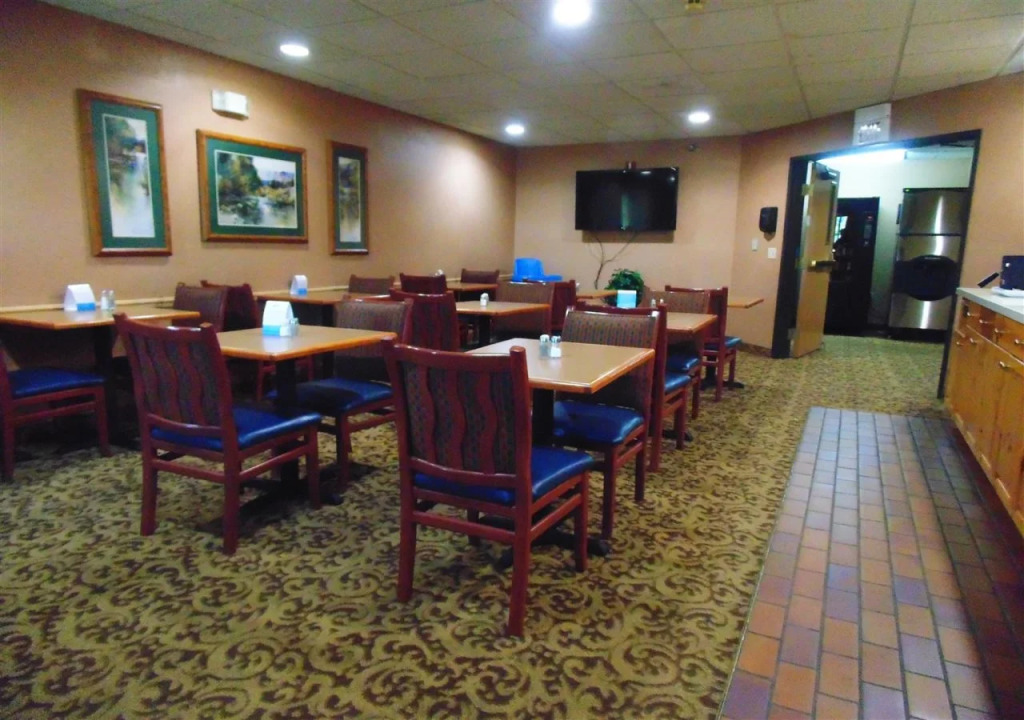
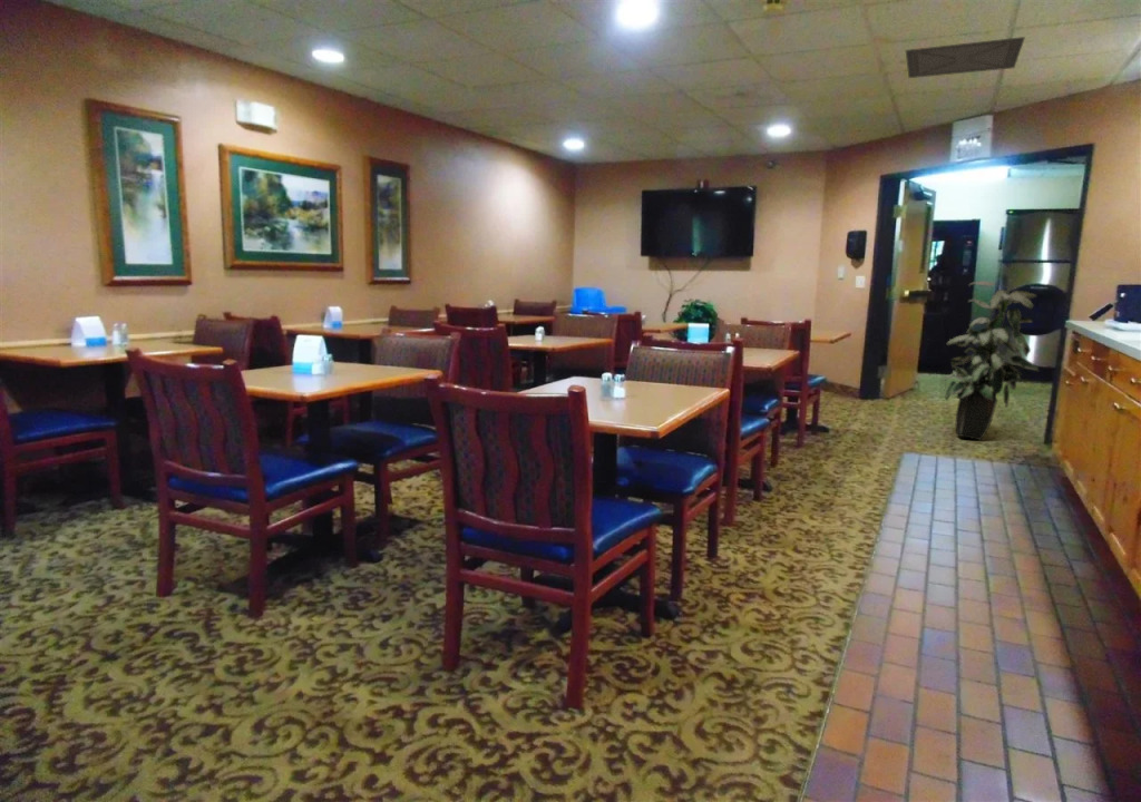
+ ceiling vent (960, 59)
+ indoor plant (984, 361)
